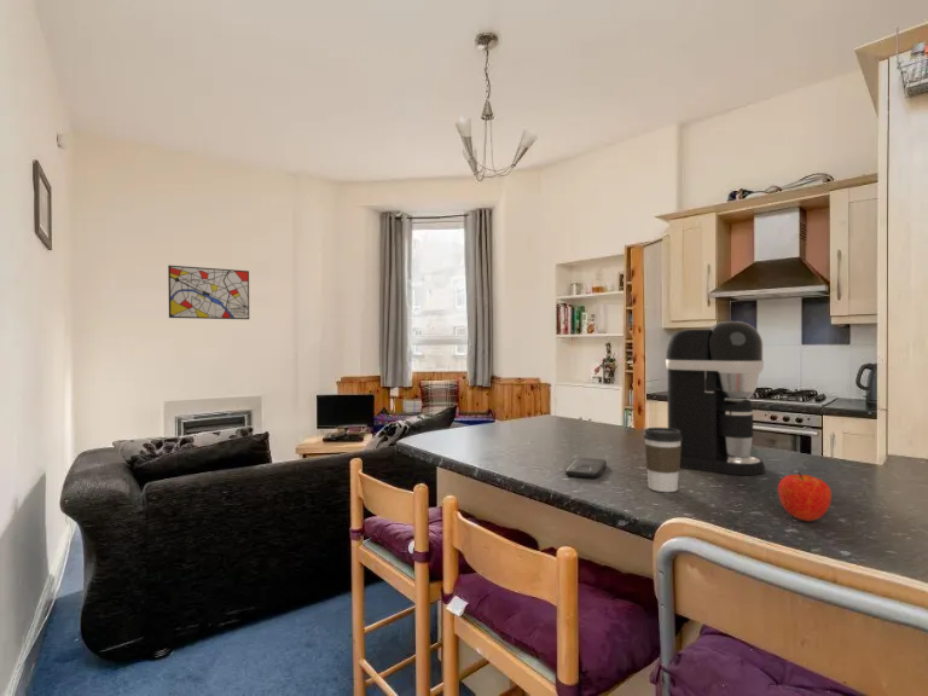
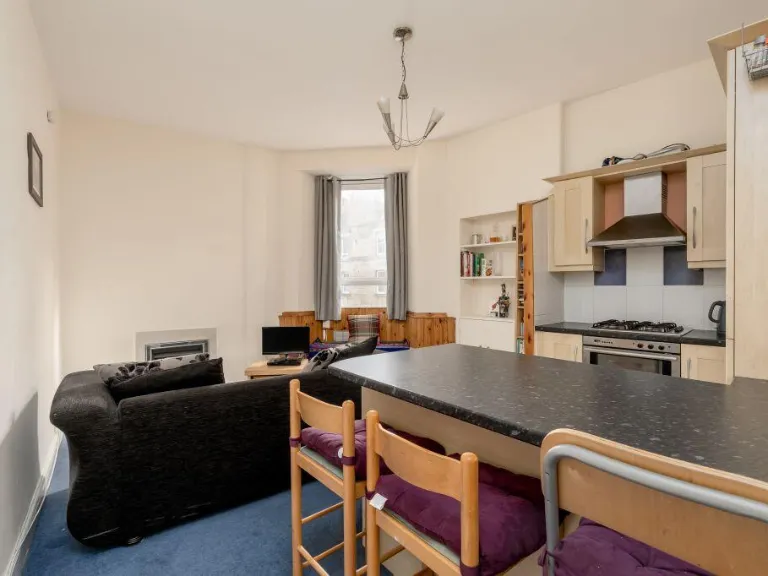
- coffee maker (712, 393)
- wall art (210, 292)
- coffee cup (662, 458)
- fruit (804, 495)
- smartphone (586, 466)
